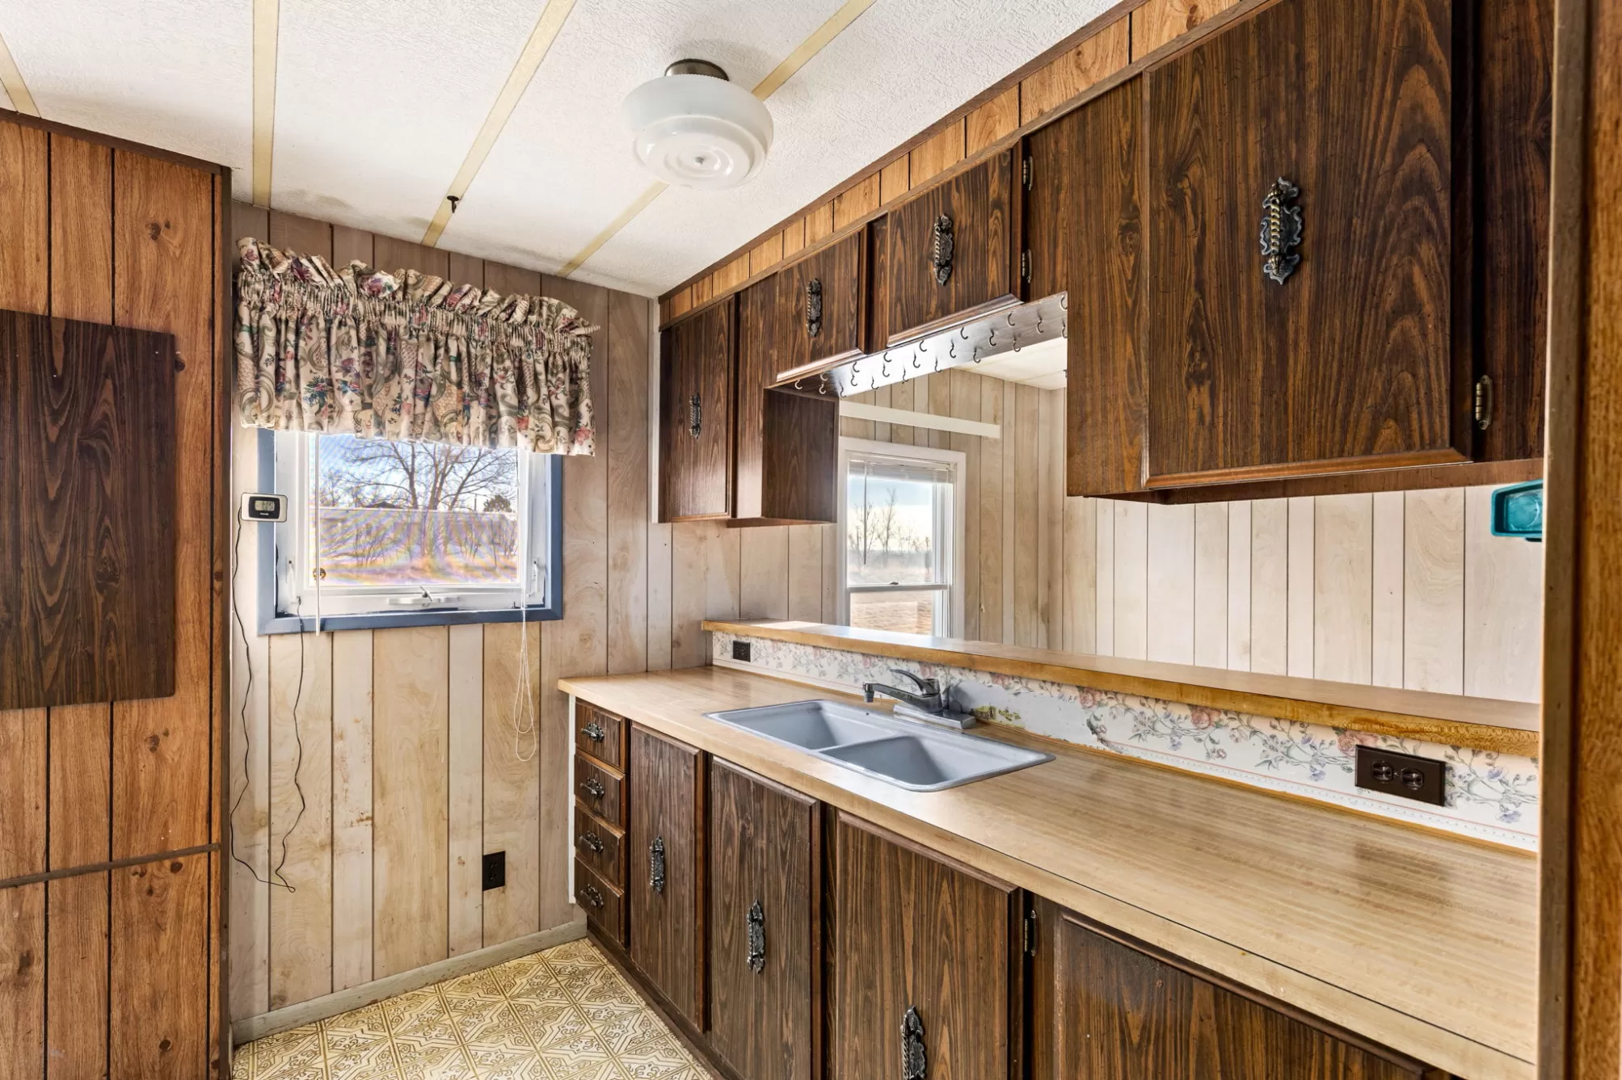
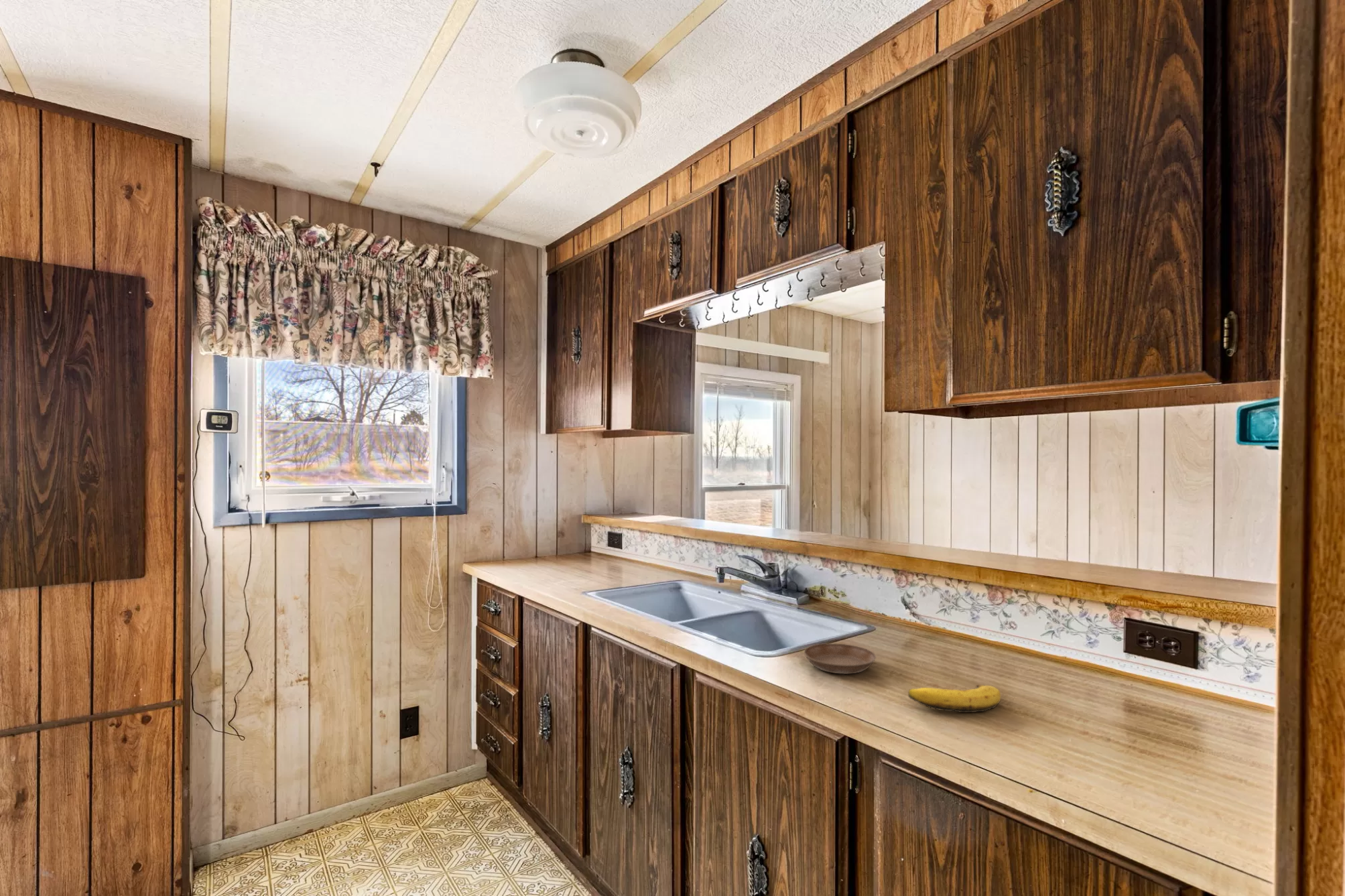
+ saucer (839, 659)
+ banana (963, 692)
